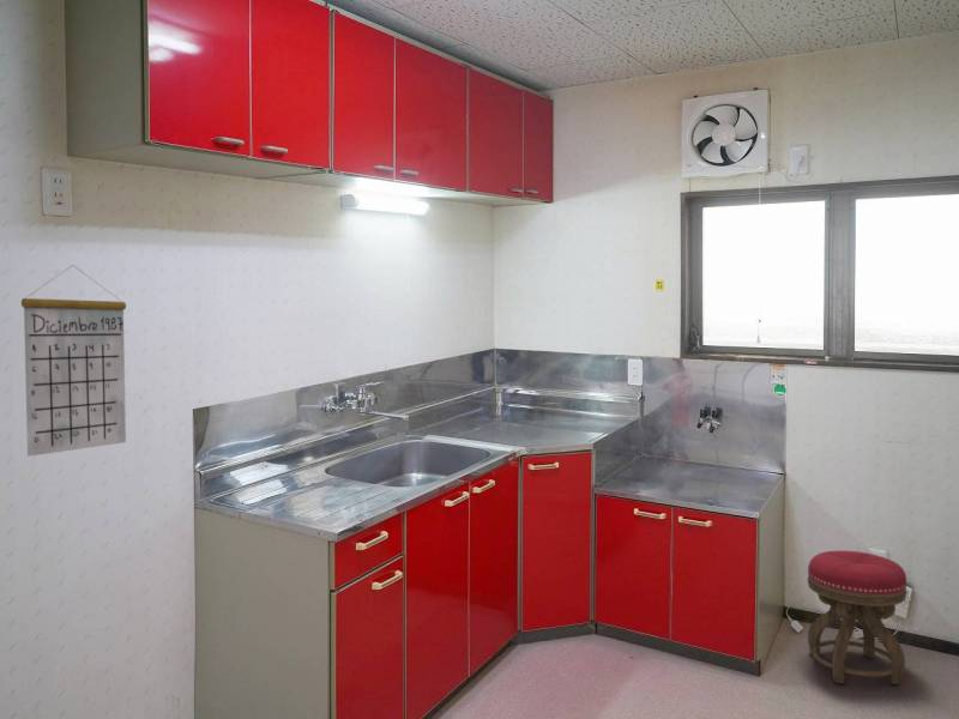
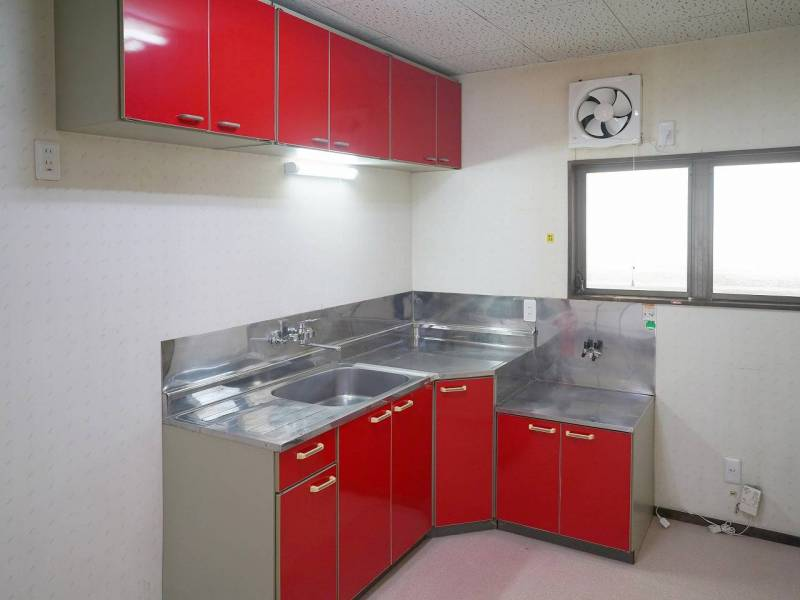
- stool (855, 614)
- calendar (77, 357)
